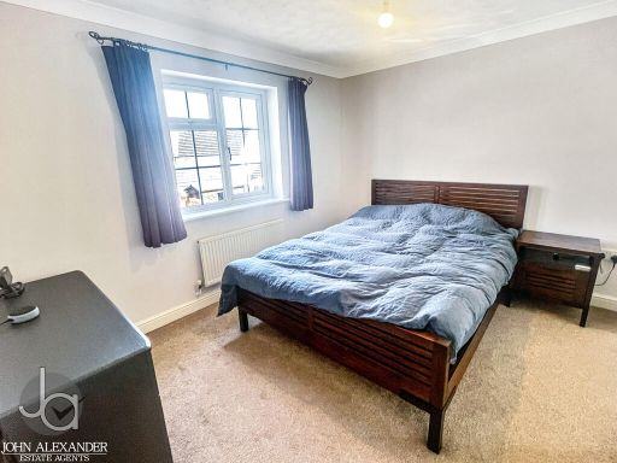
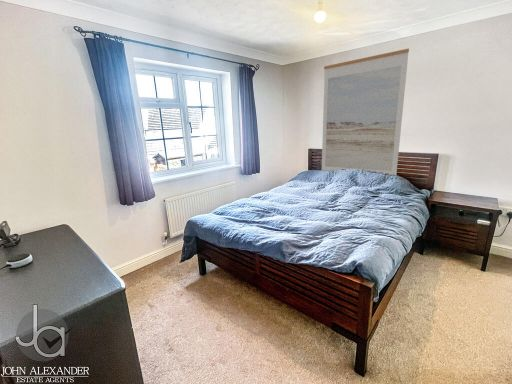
+ wall art (358, 122)
